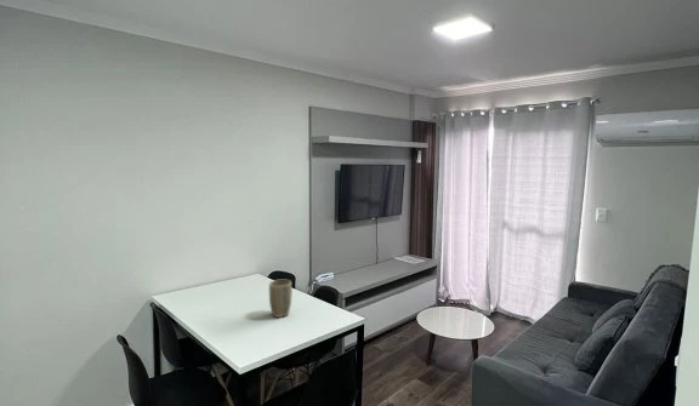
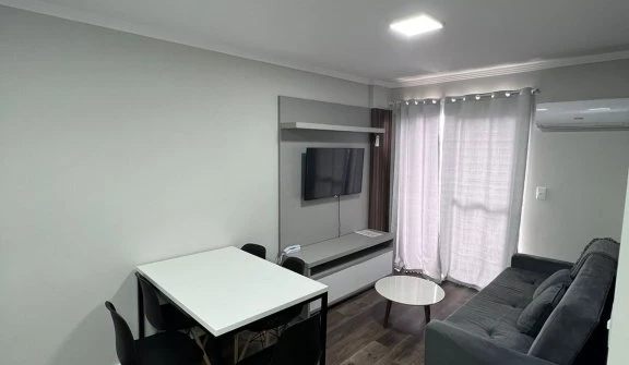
- plant pot (280, 298)
